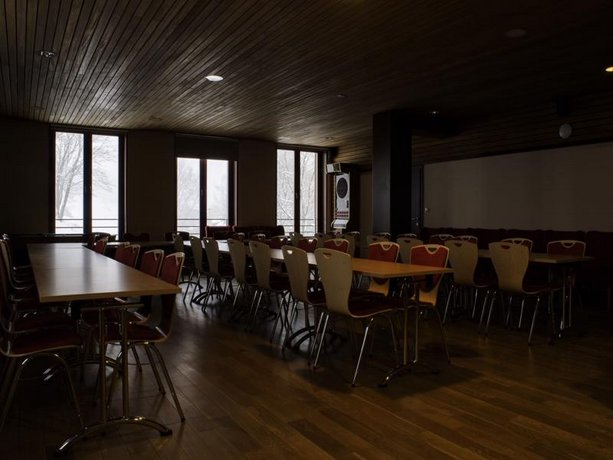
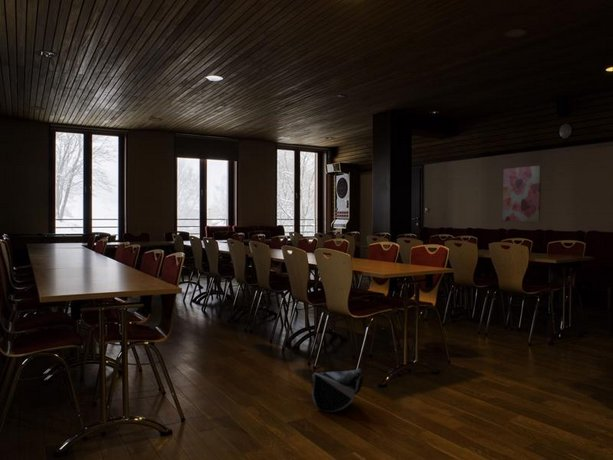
+ wall art (521, 194)
+ bag (336, 384)
